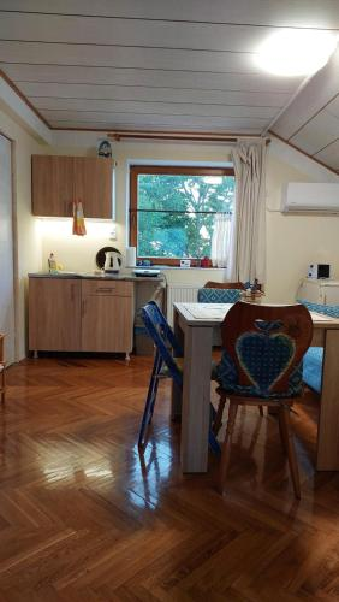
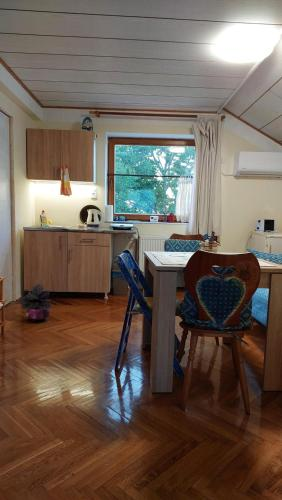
+ potted plant (37, 302)
